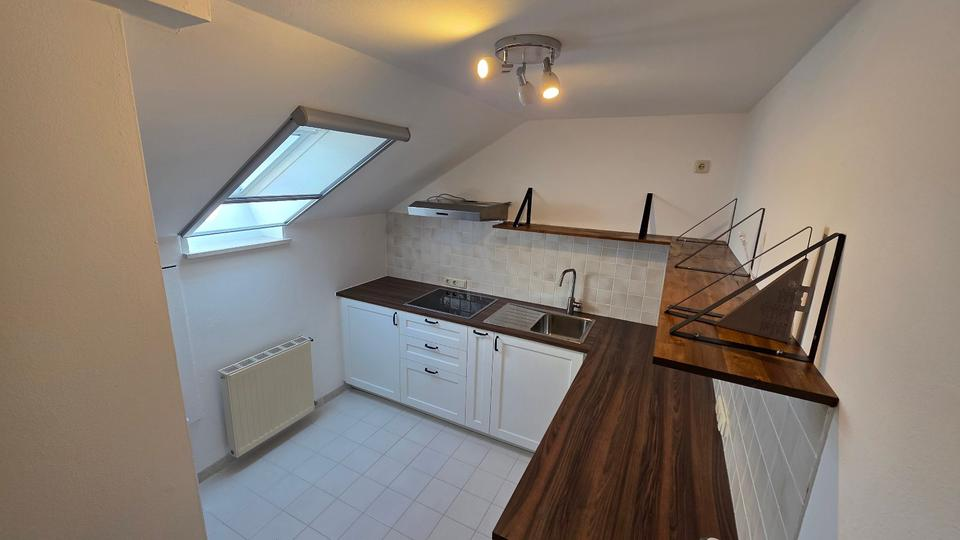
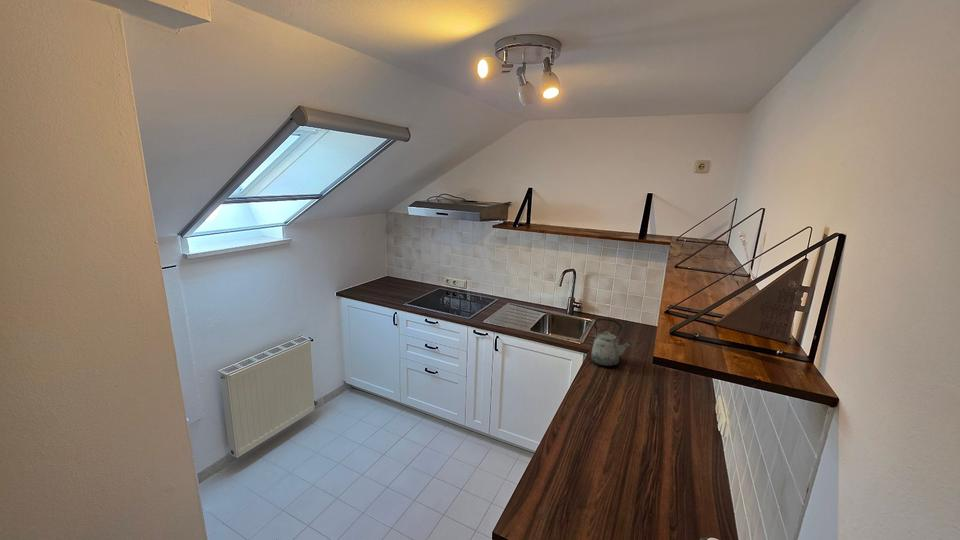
+ kettle (611, 342)
